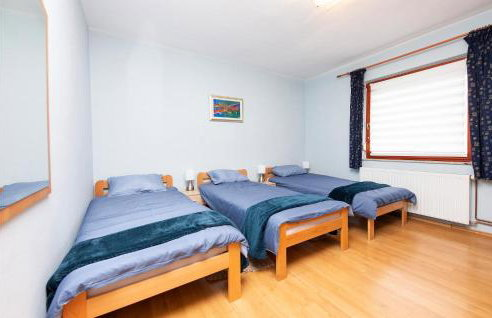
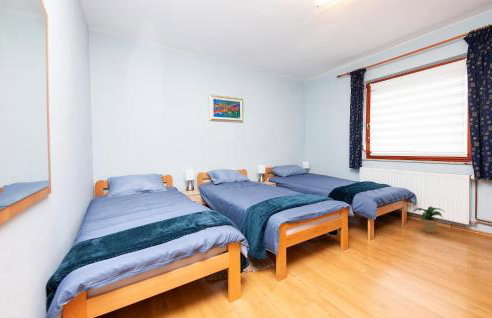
+ potted plant (429, 219)
